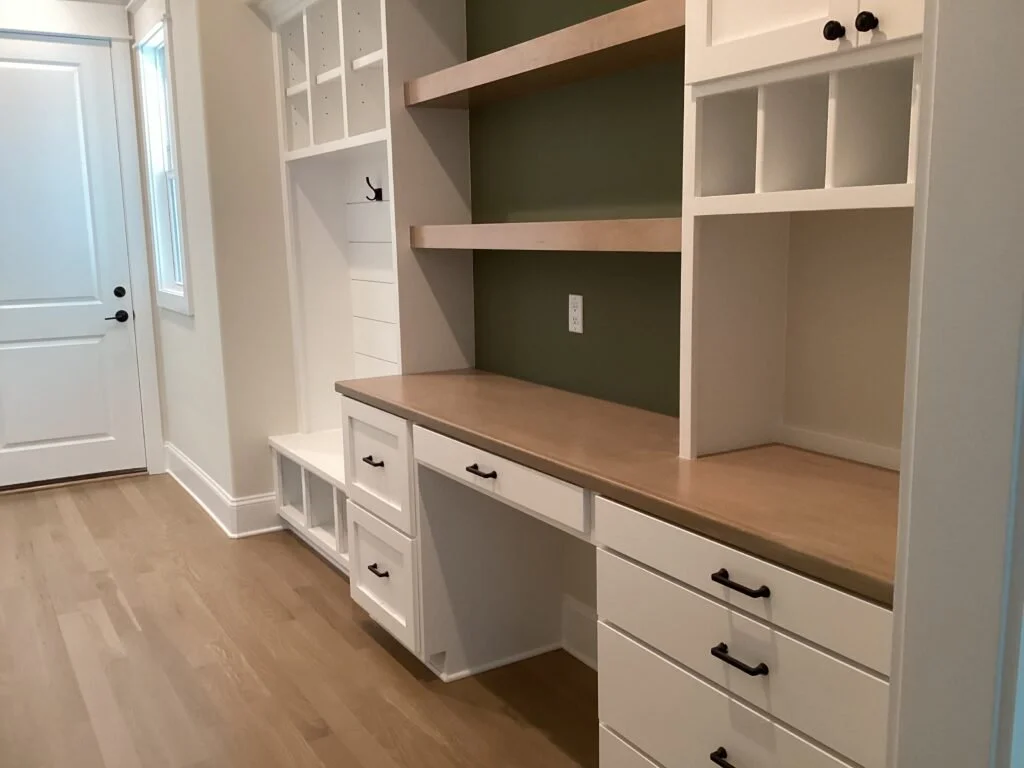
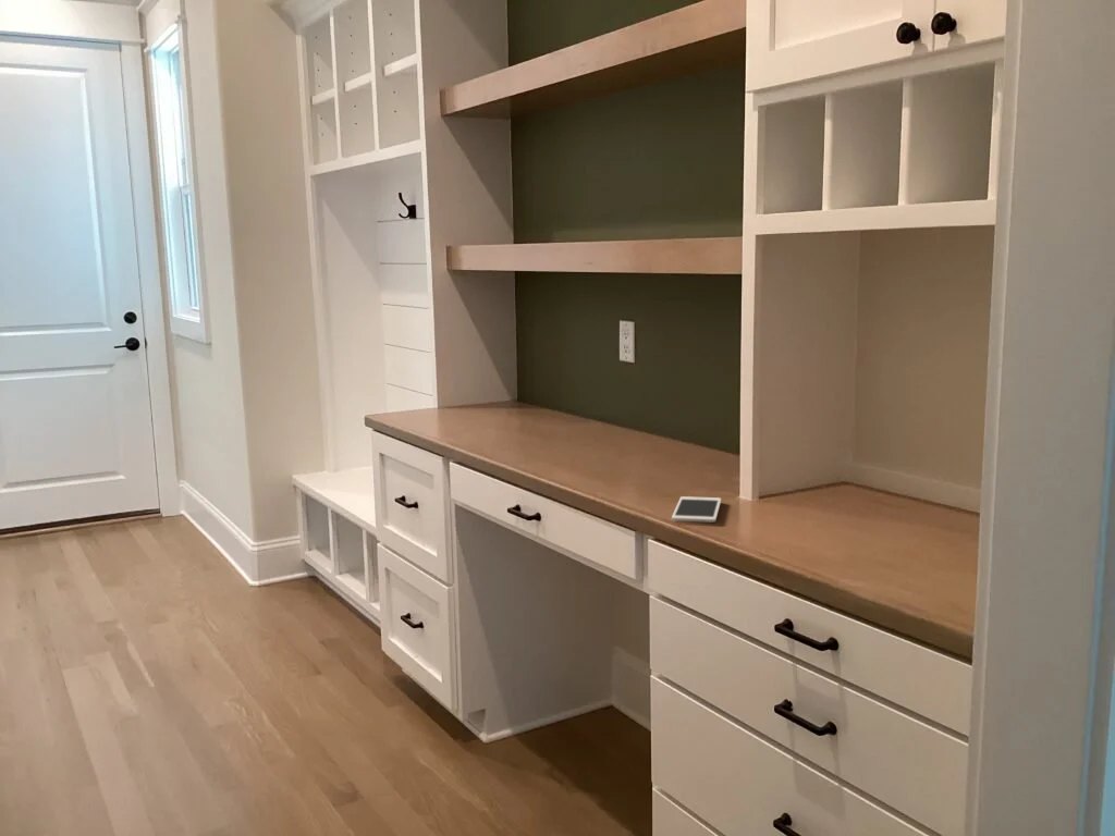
+ cell phone (697, 508)
